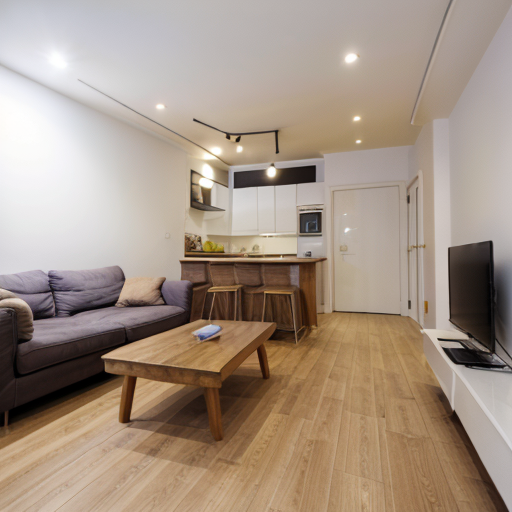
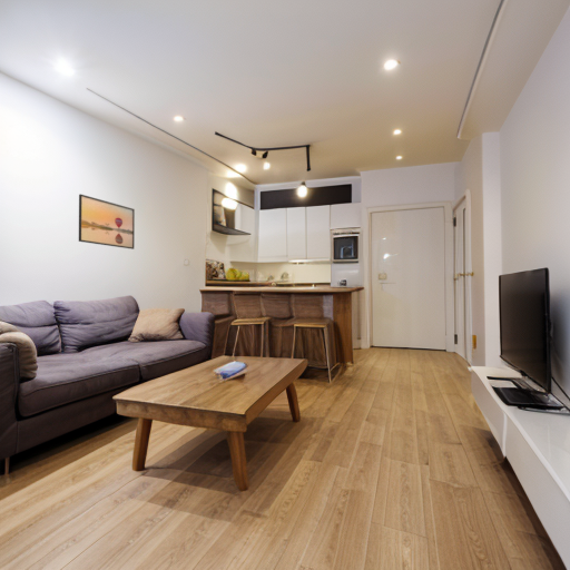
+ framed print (108, 224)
